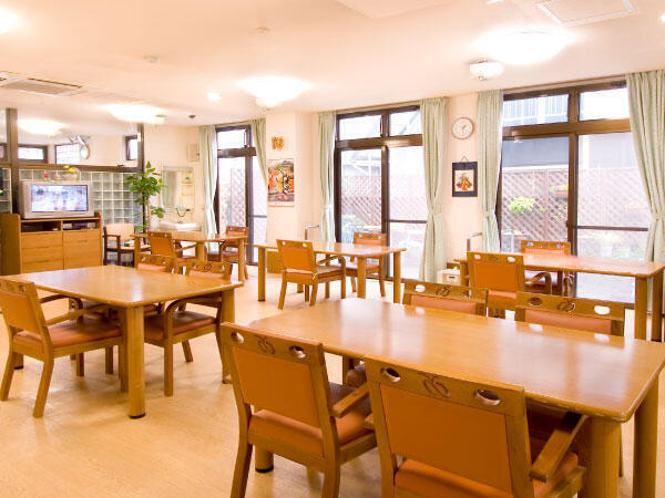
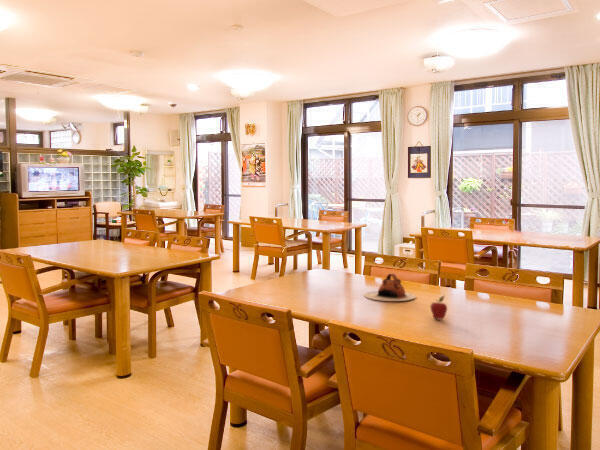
+ fruit (438, 307)
+ teapot (389, 284)
